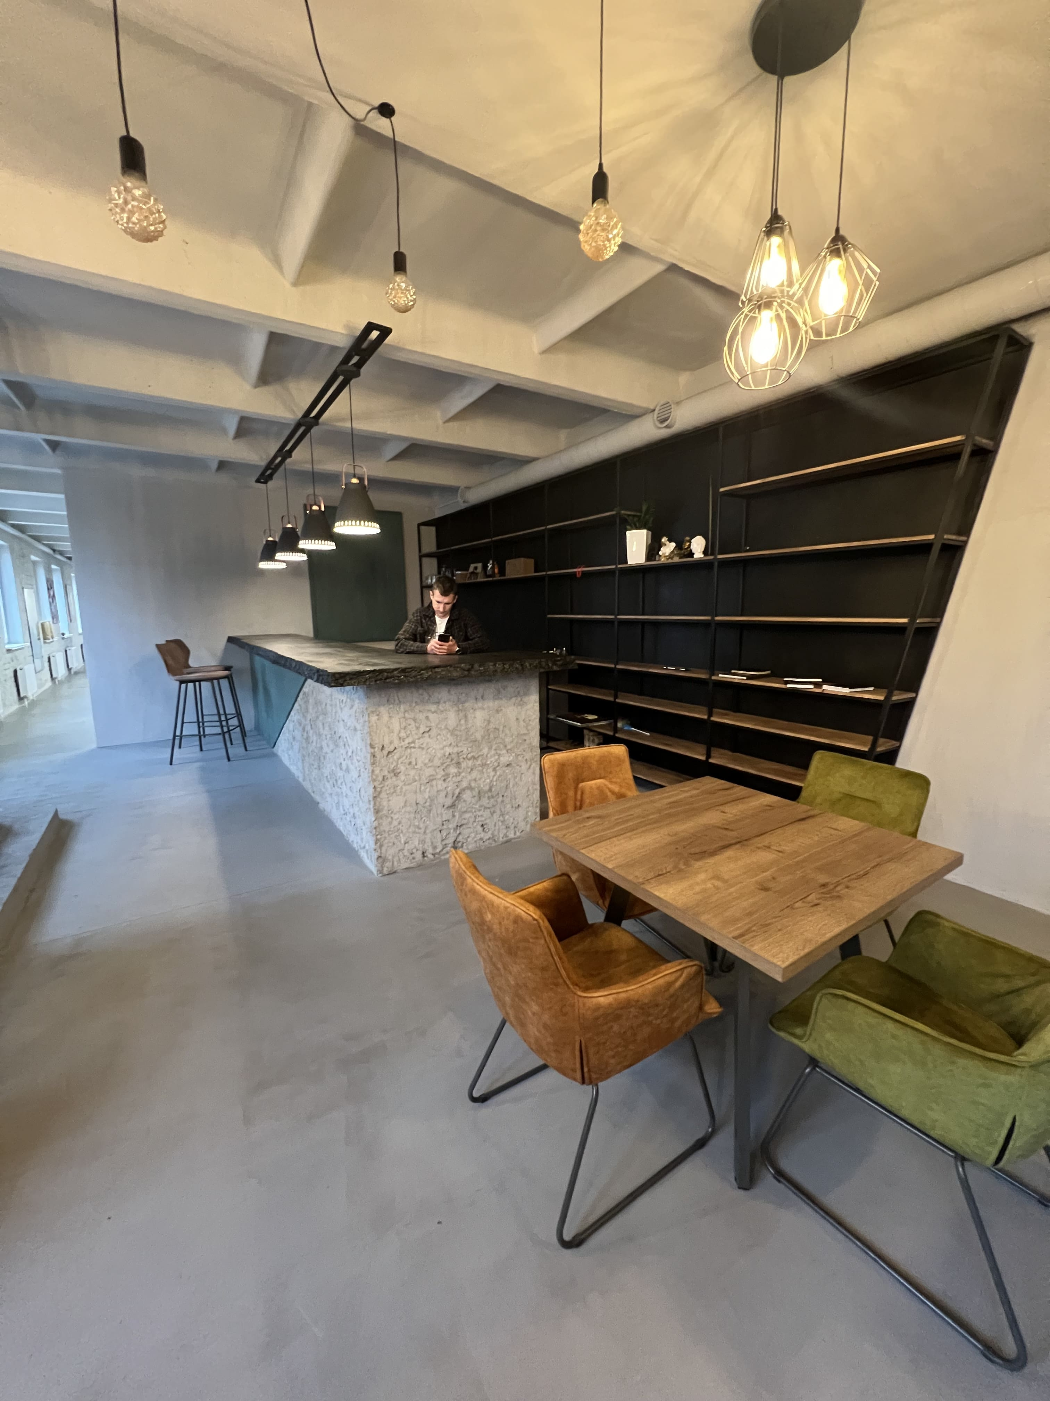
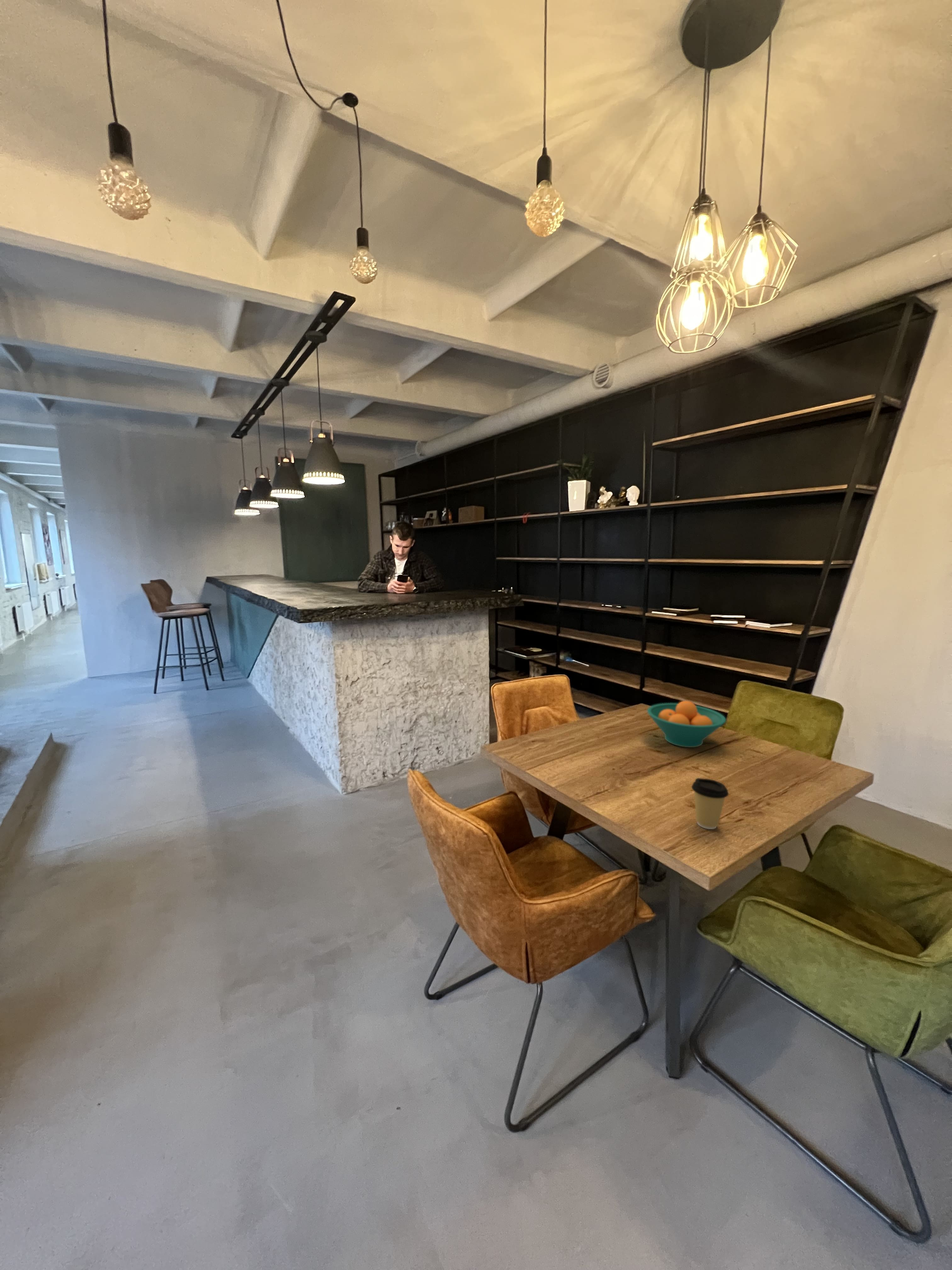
+ coffee cup (708, 804)
+ fruit bowl (685, 721)
